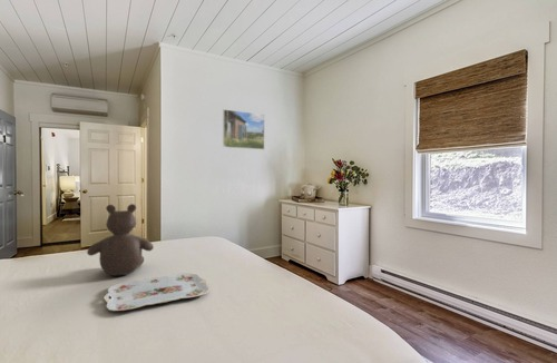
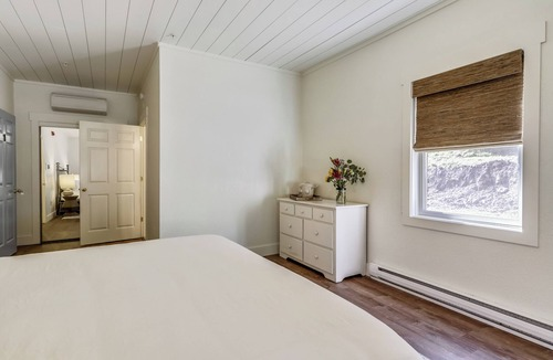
- serving tray (158, 290)
- teddy bear (123, 237)
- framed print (244, 130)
